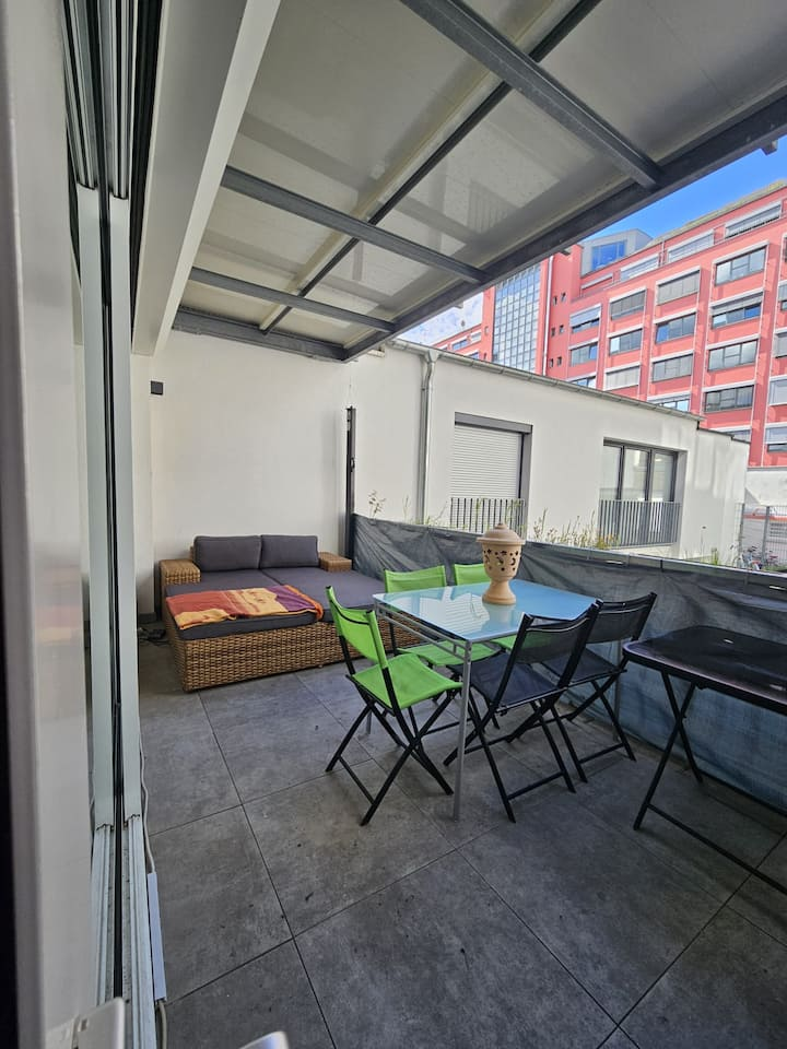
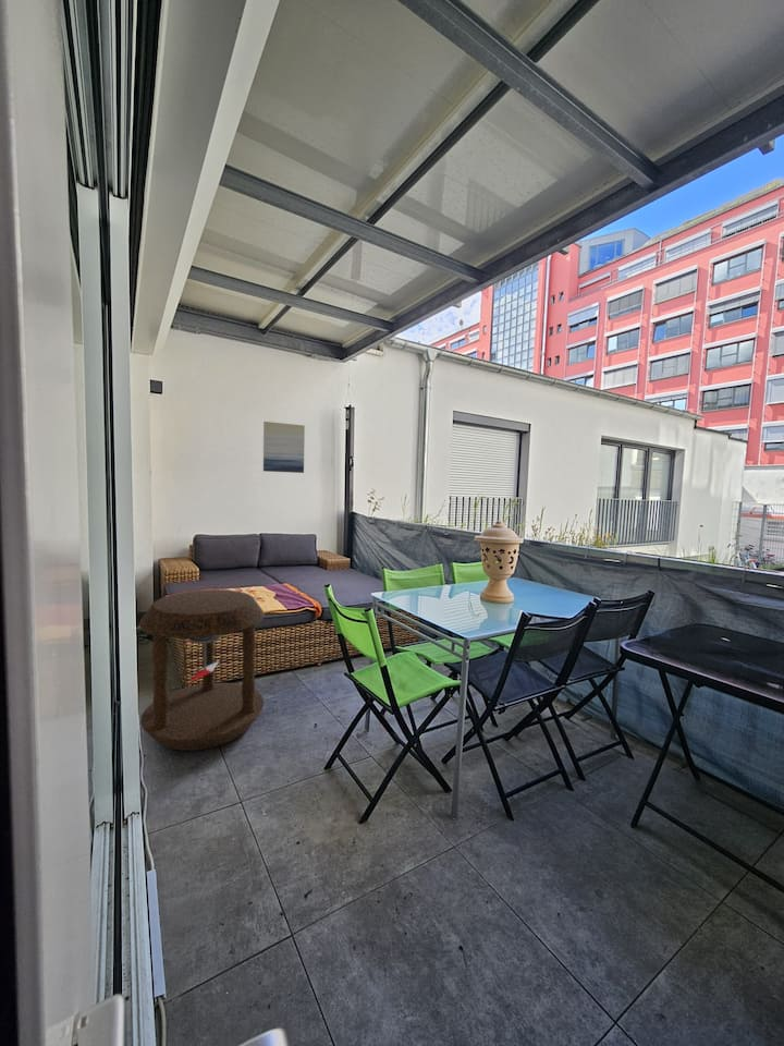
+ side table (205, 662)
+ wall art (284, 448)
